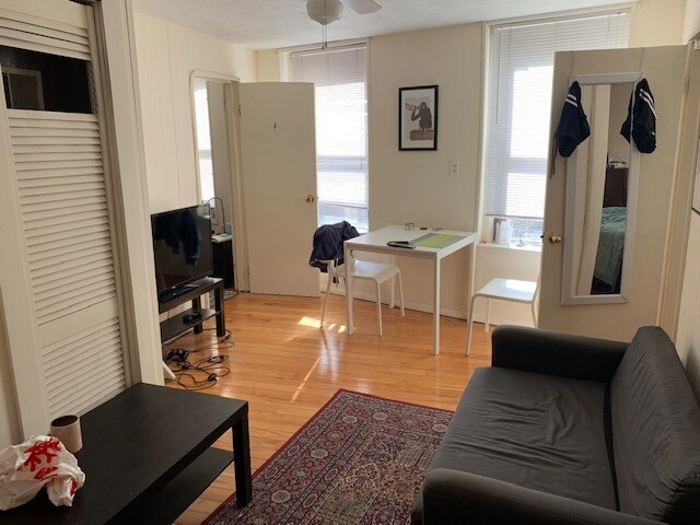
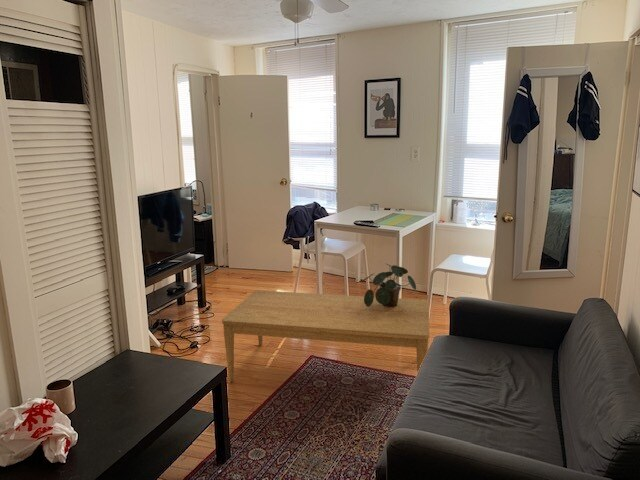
+ potted plant (388, 284)
+ coffee table (330, 339)
